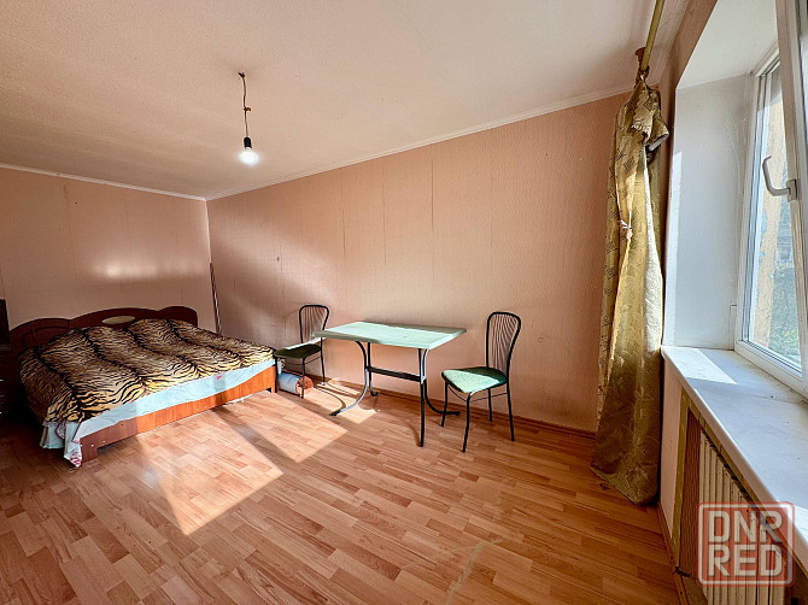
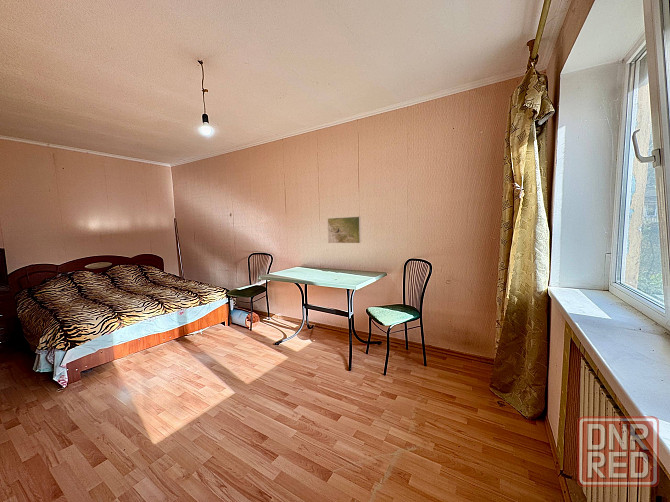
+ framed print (343, 230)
